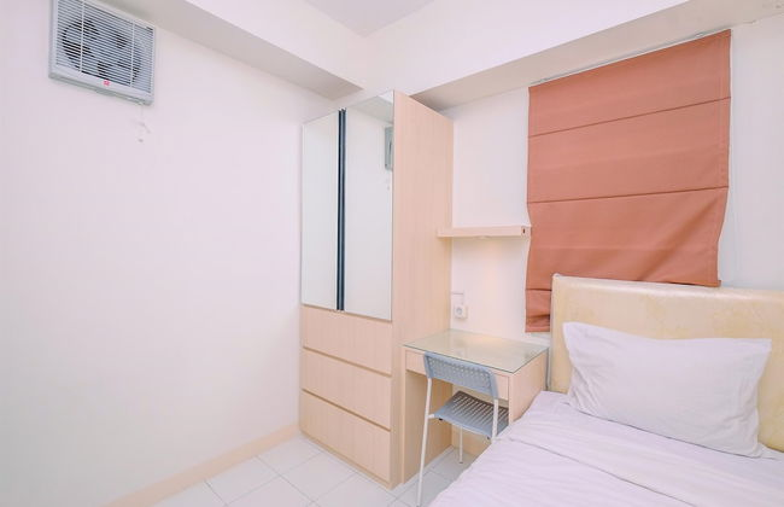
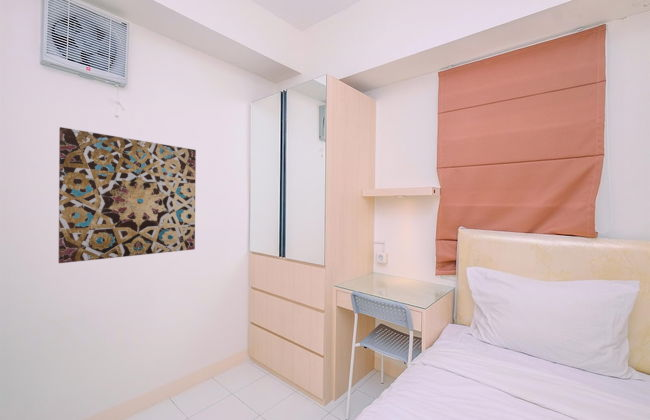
+ wall art (137, 197)
